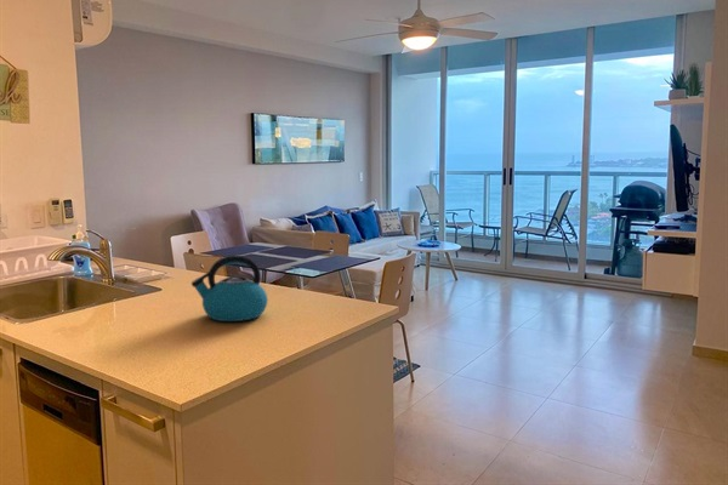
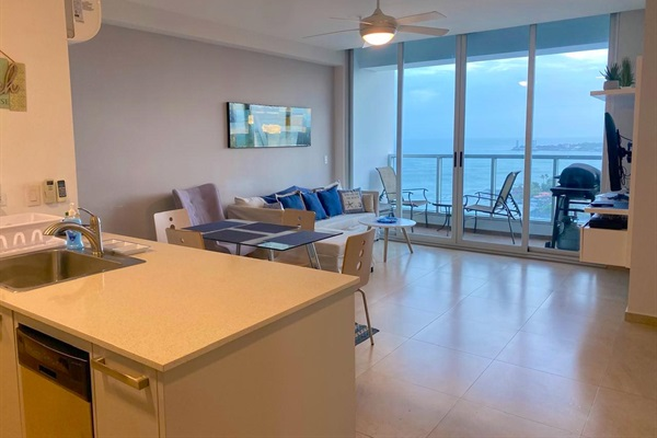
- kettle (229, 285)
